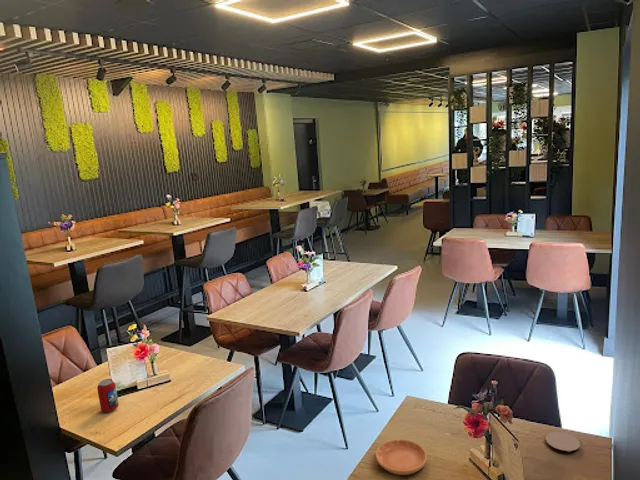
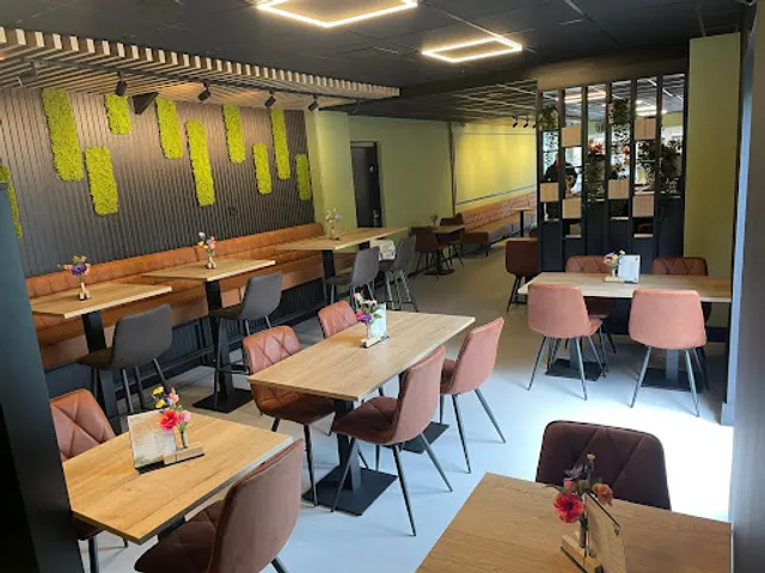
- beverage can (107, 395)
- saucer (401, 457)
- coaster (562, 443)
